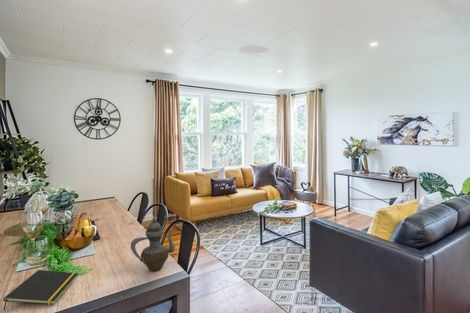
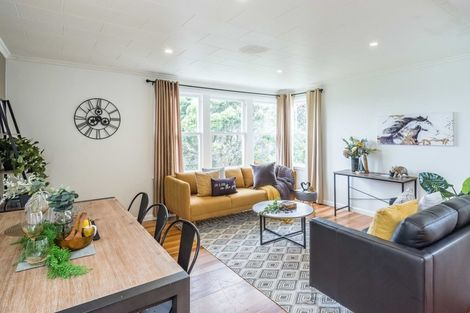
- notepad (45, 285)
- teapot (153, 242)
